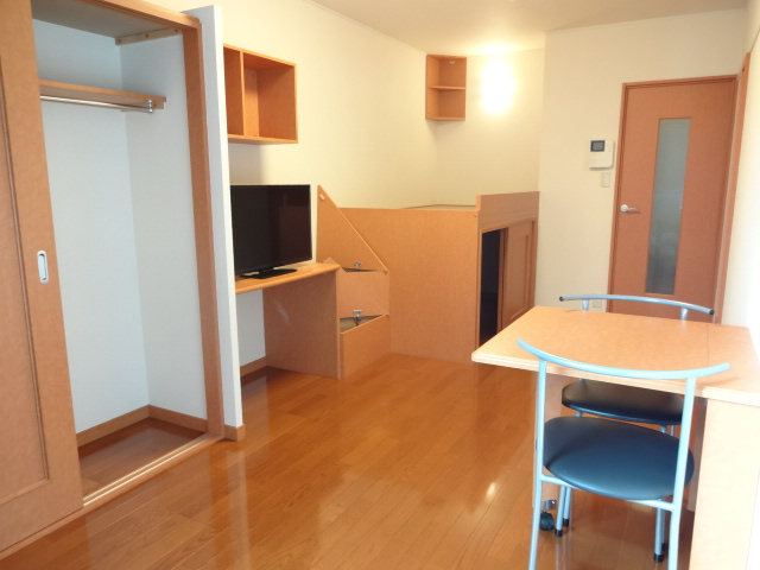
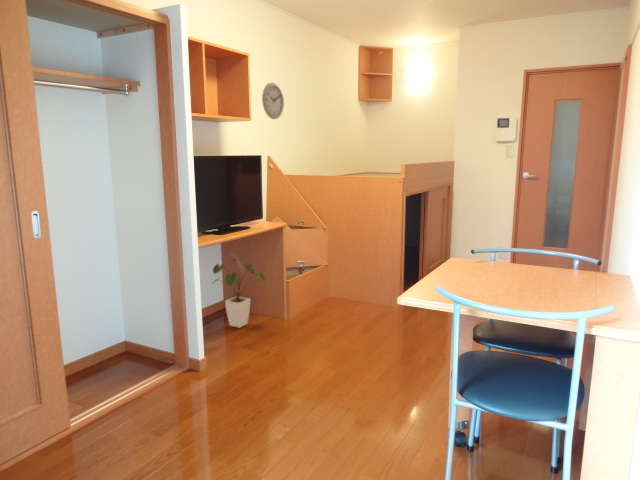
+ wall clock (274, 101)
+ house plant (241, 292)
